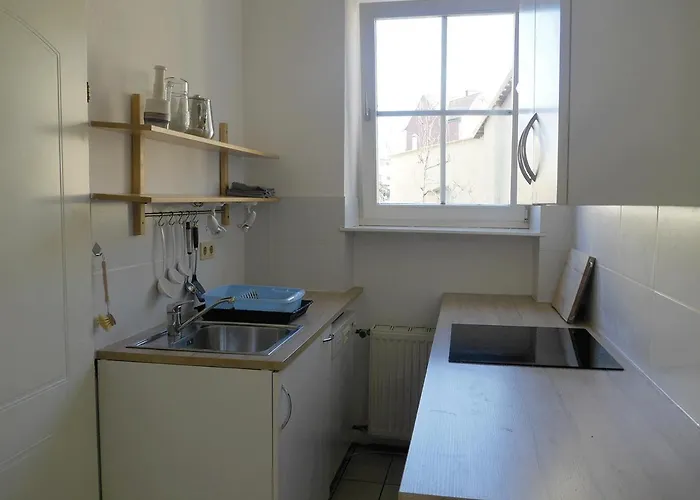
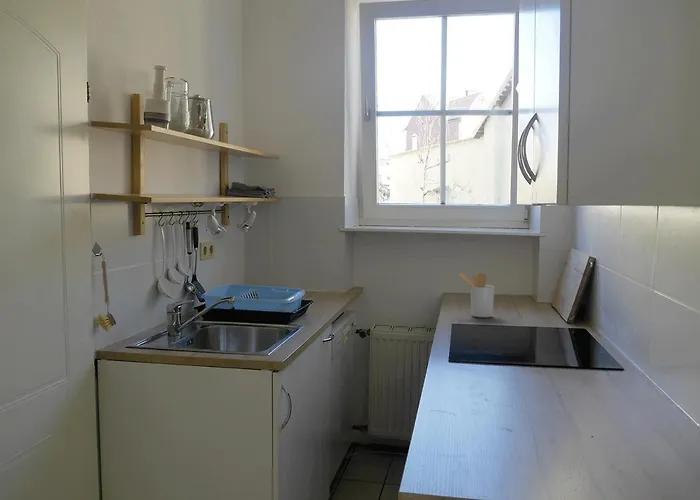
+ utensil holder (475, 293)
